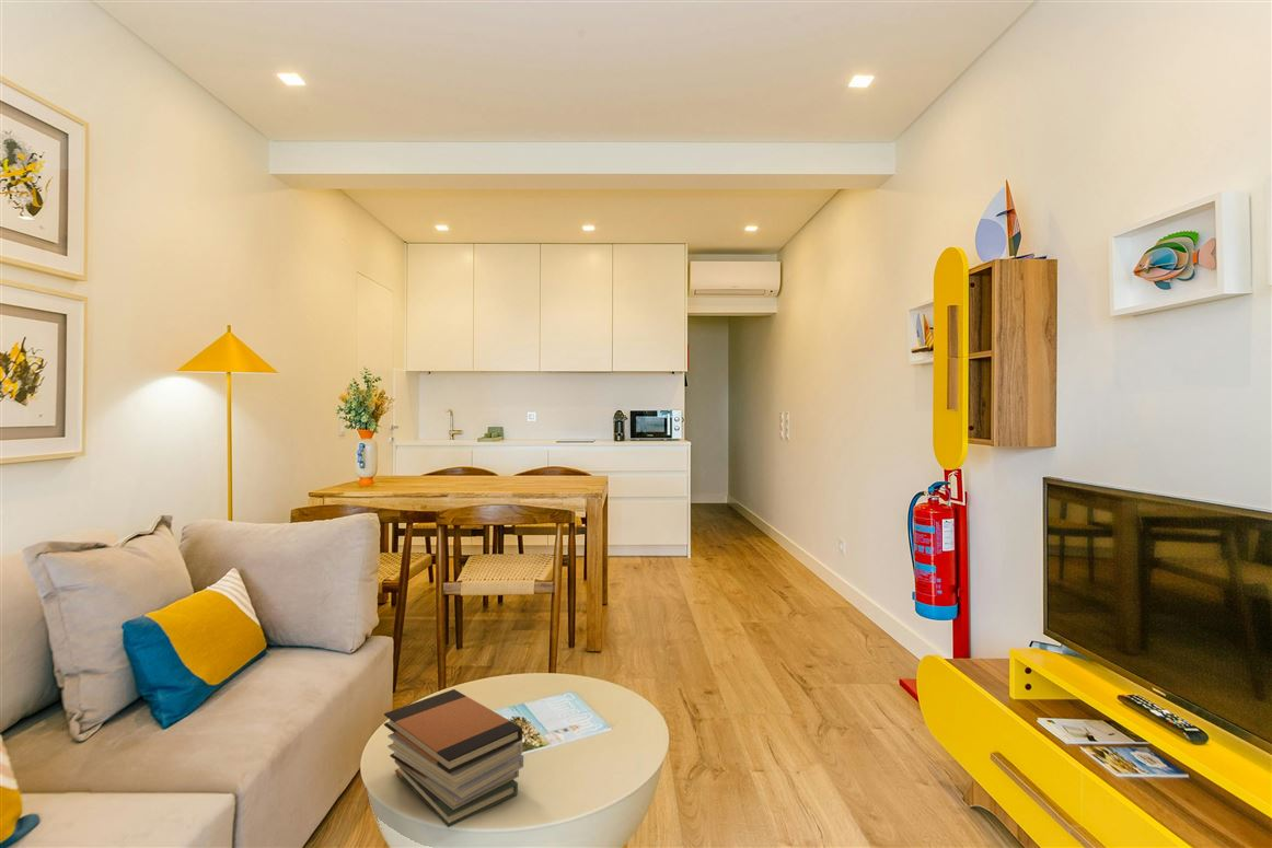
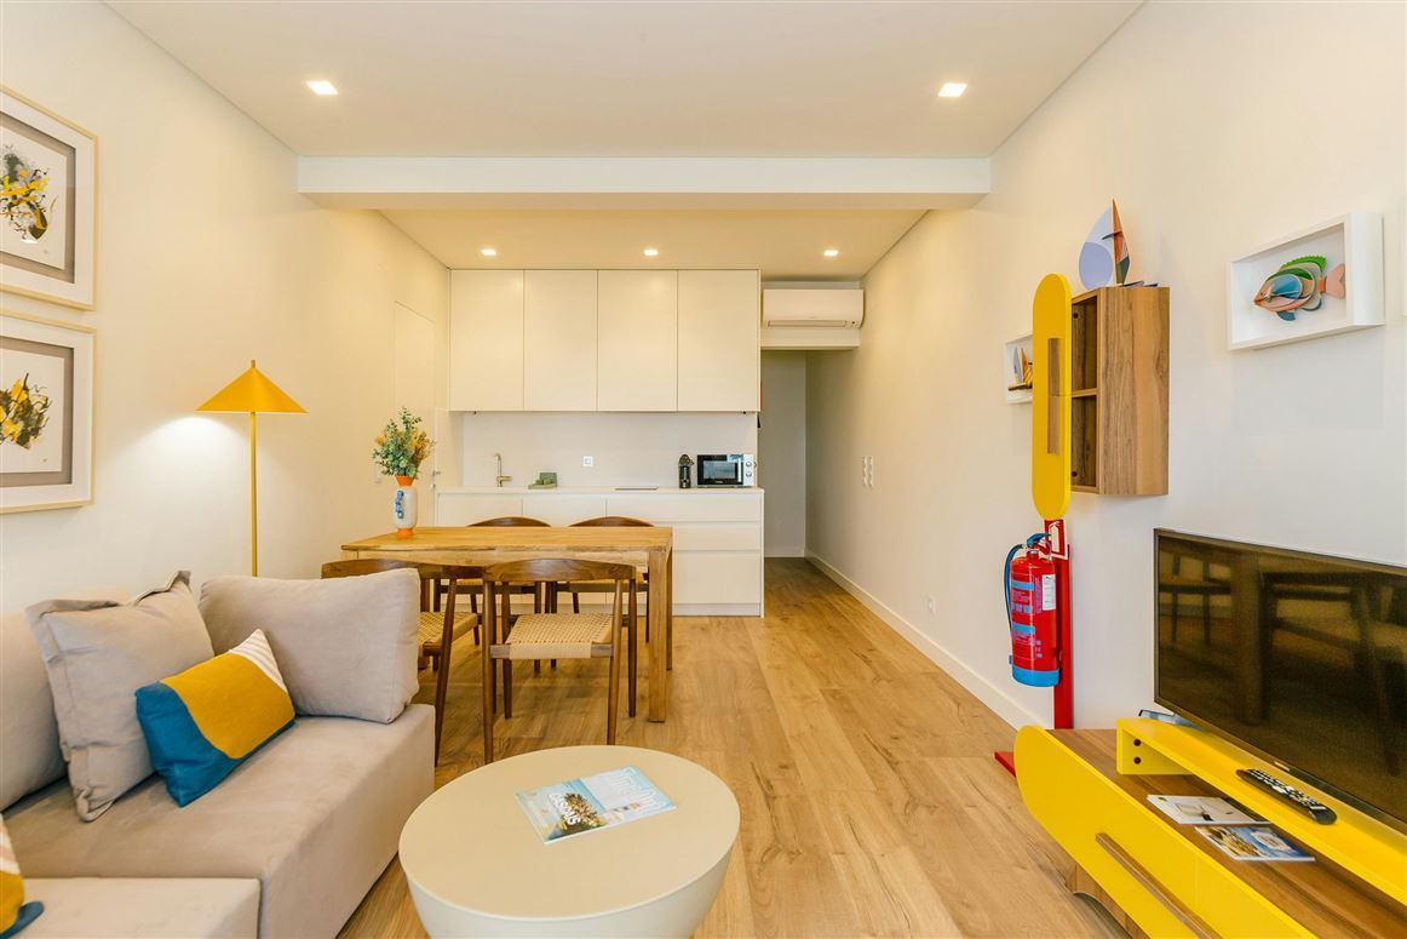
- book stack (453, 752)
